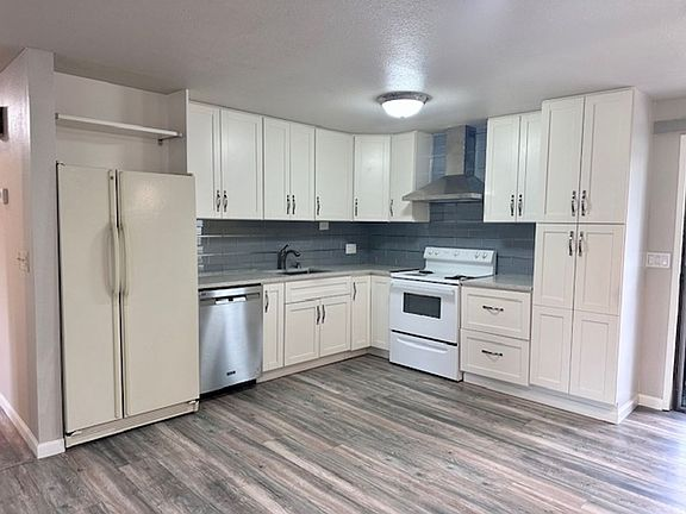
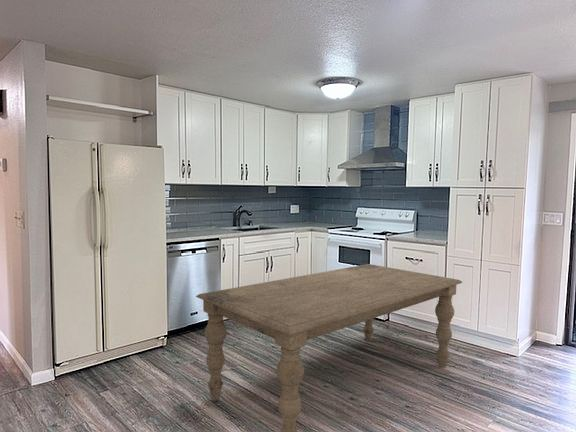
+ dining table (339, 329)
